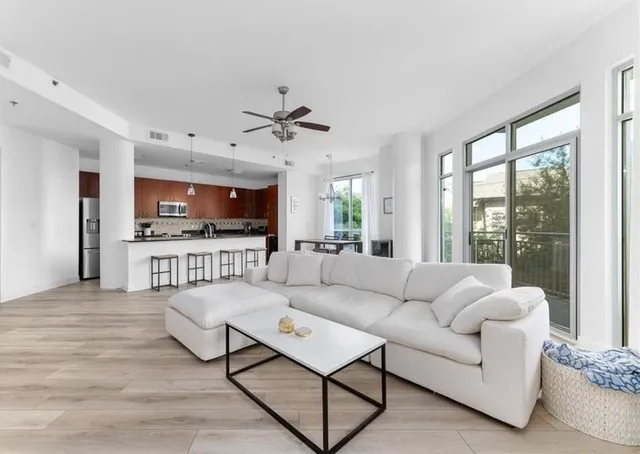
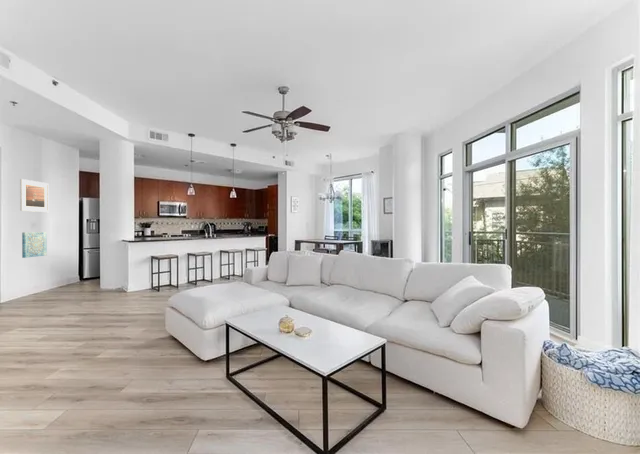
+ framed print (35, 196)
+ wall art (34, 244)
